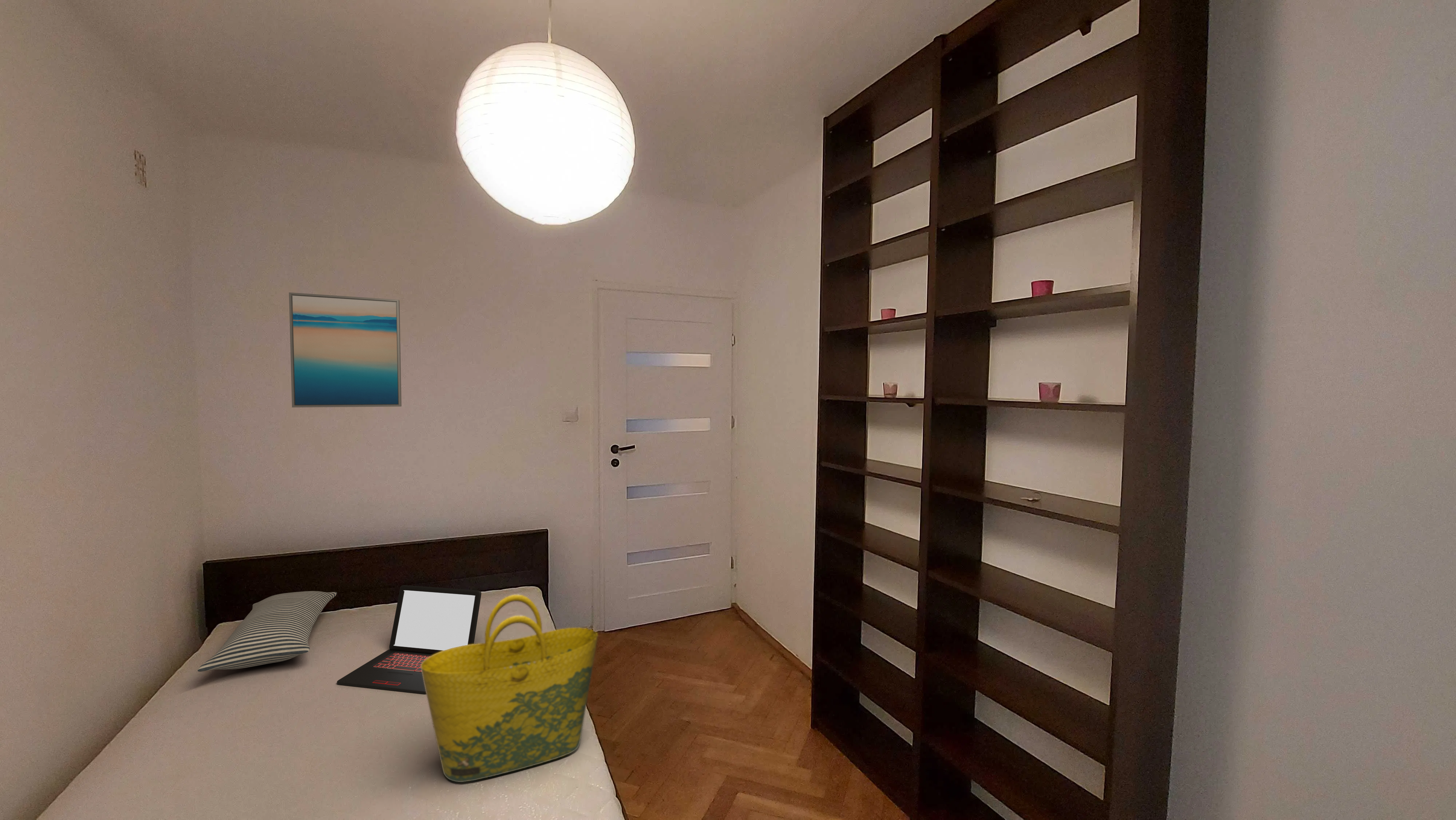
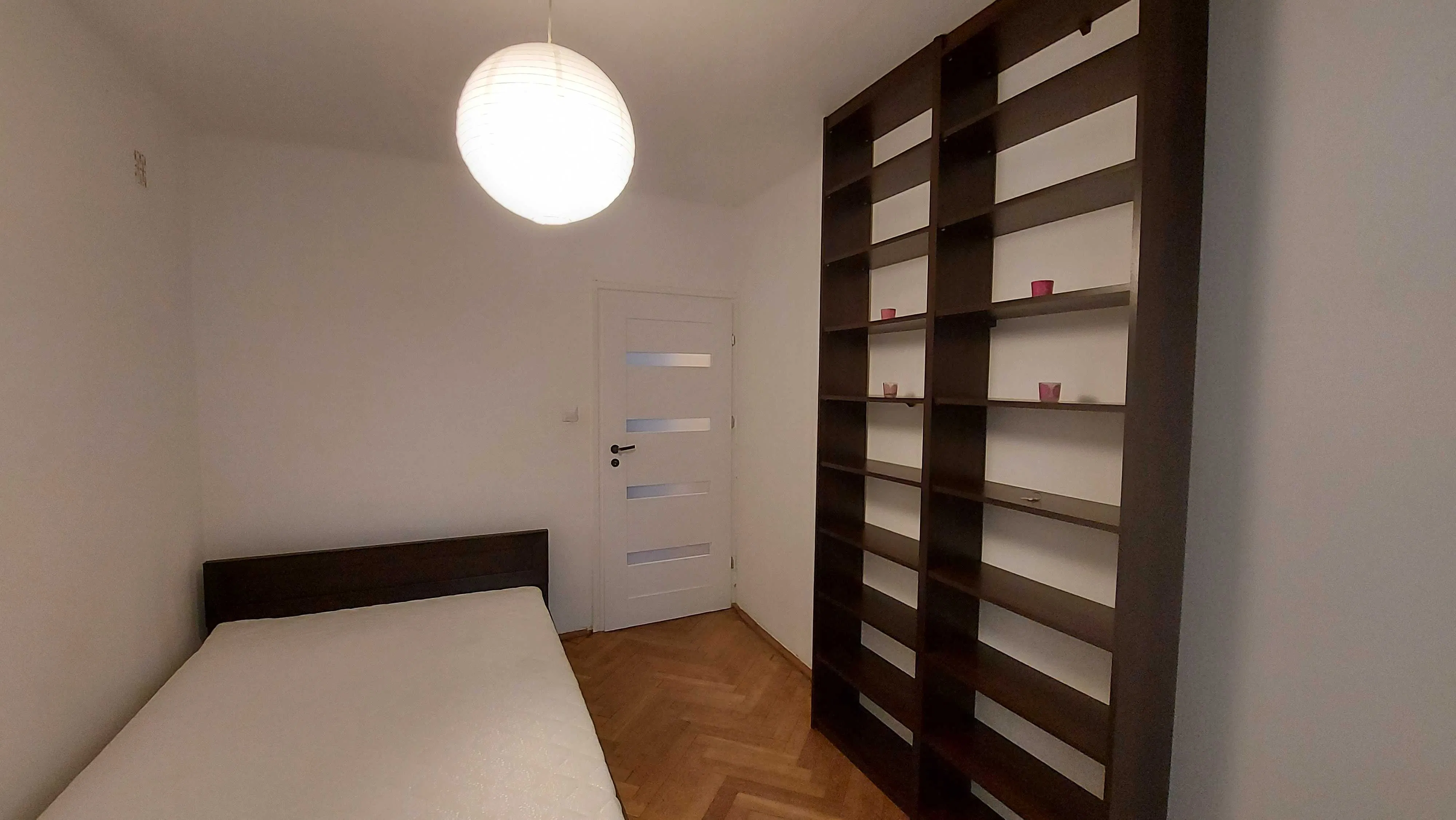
- tote bag (515, 679)
- pillow (278, 626)
- wall art (348, 352)
- laptop (413, 635)
